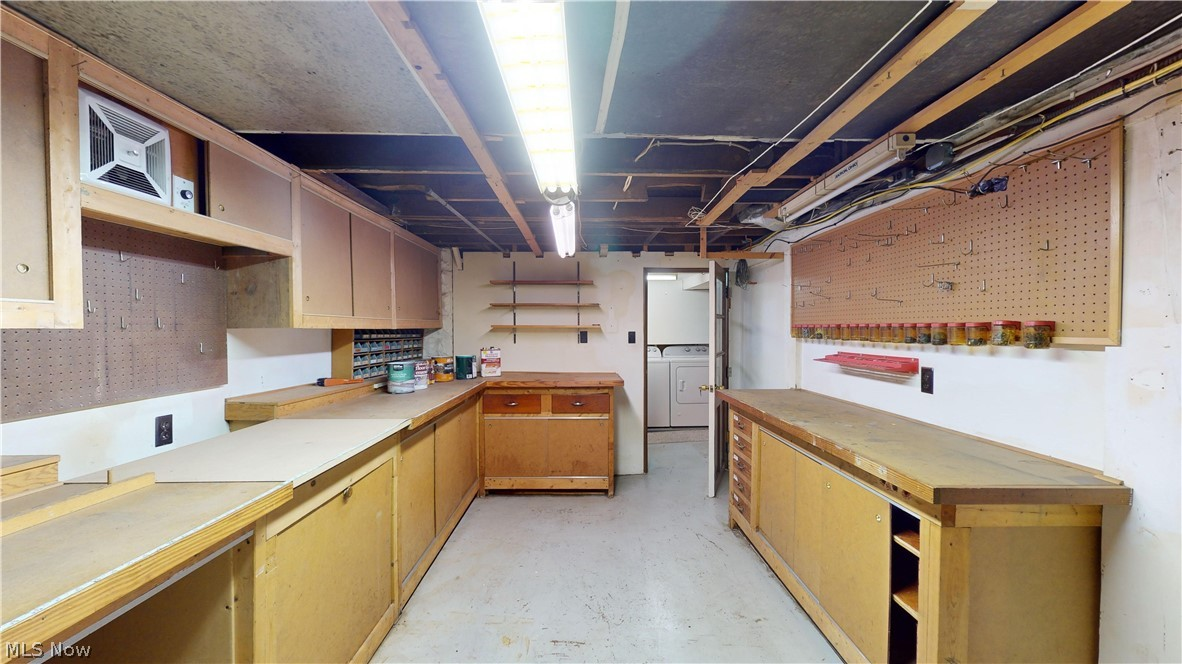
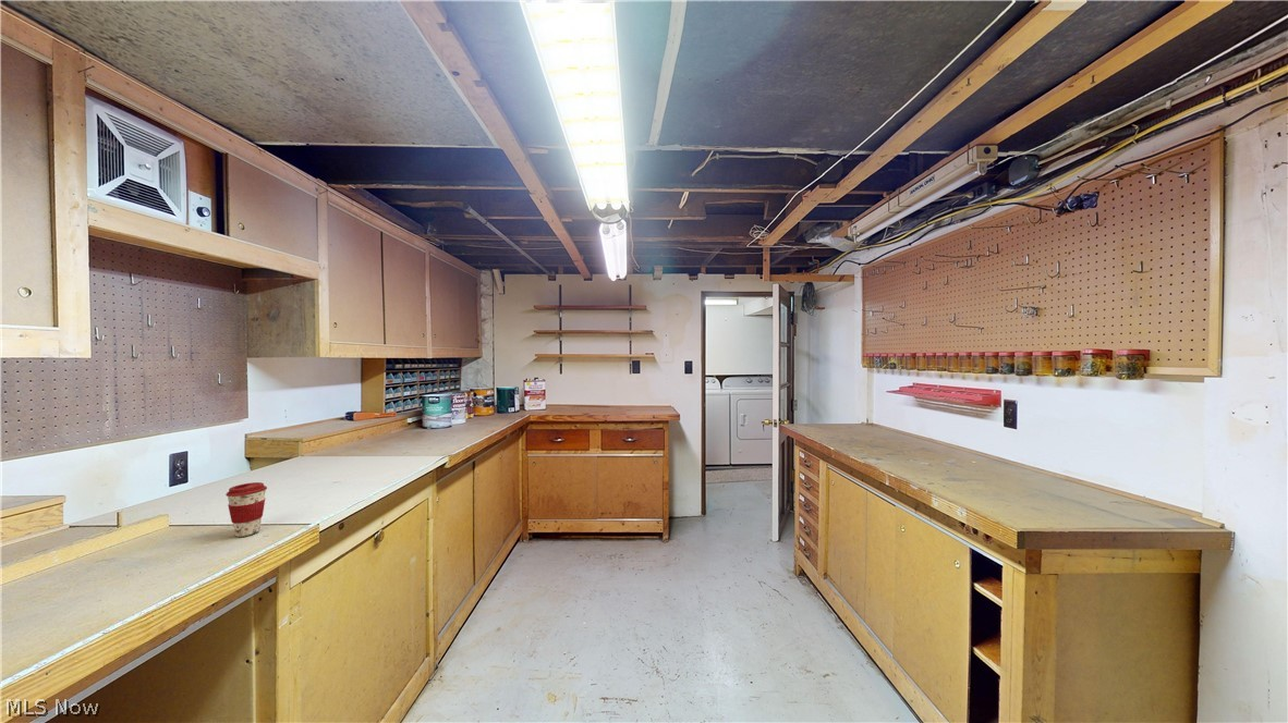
+ coffee cup (246, 508)
